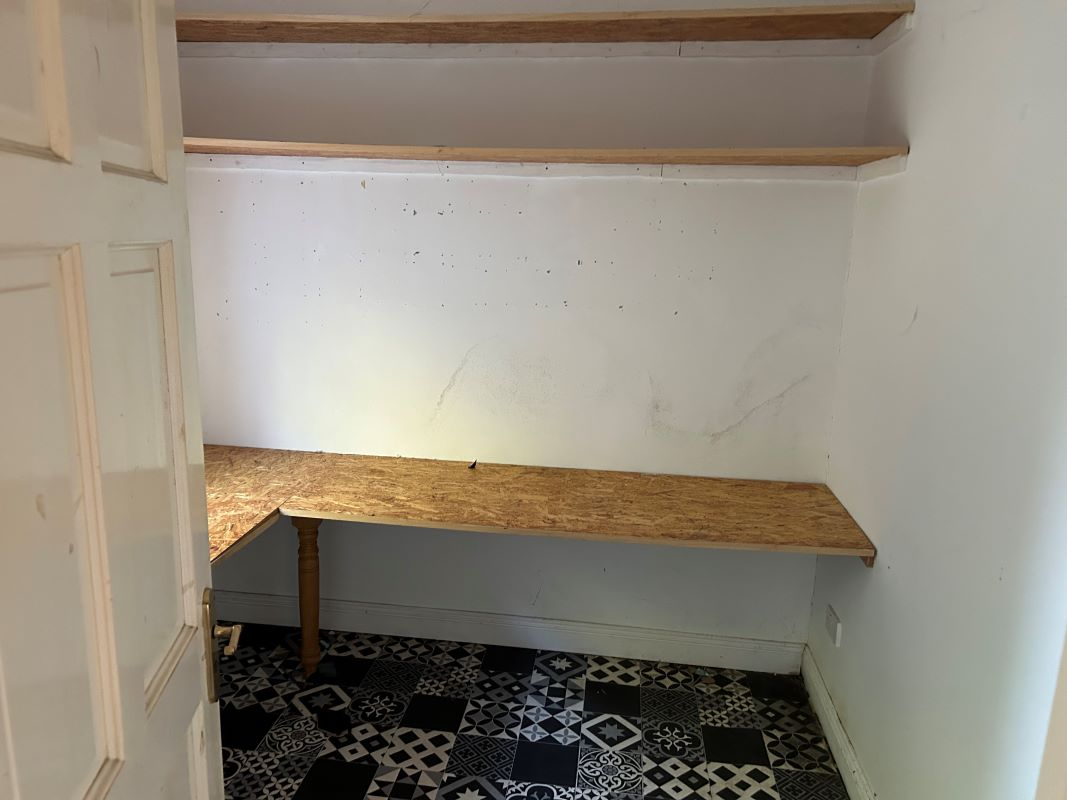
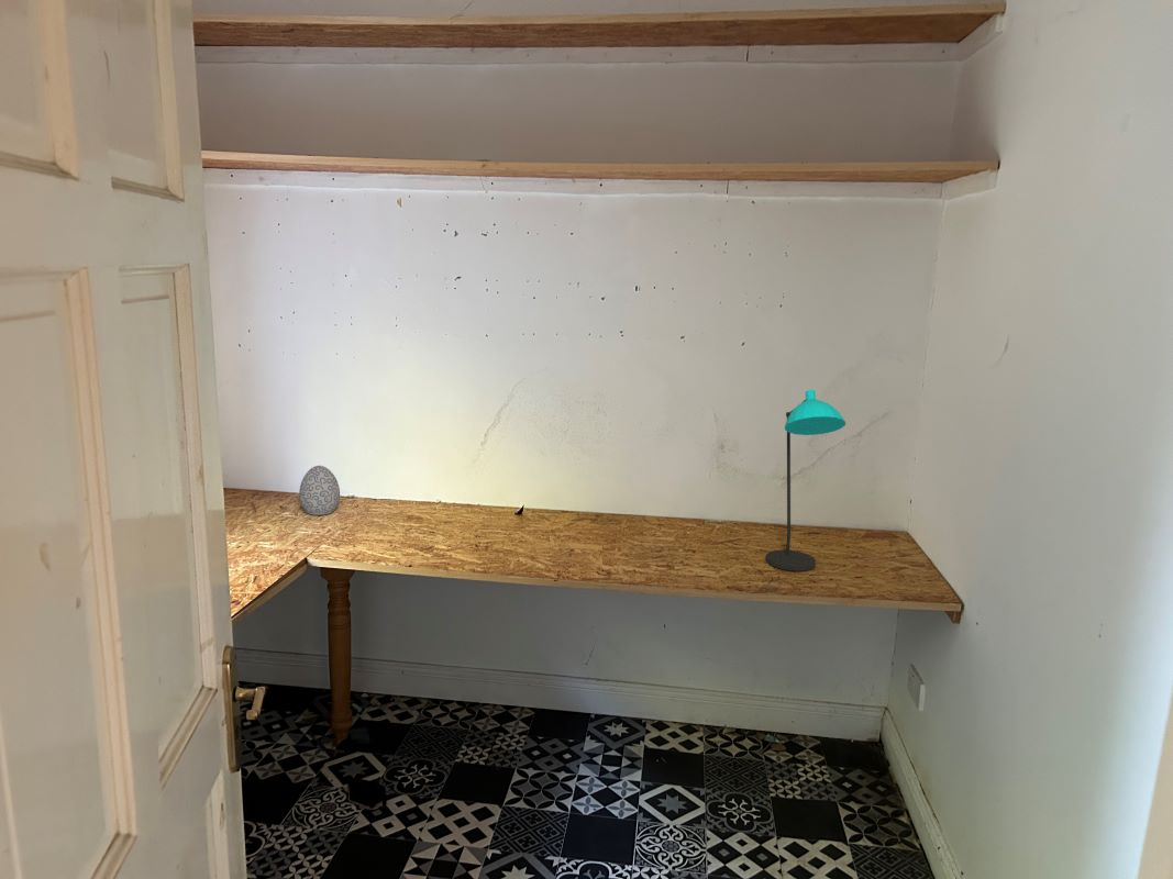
+ decorative egg (319, 488)
+ desk lamp (789, 477)
